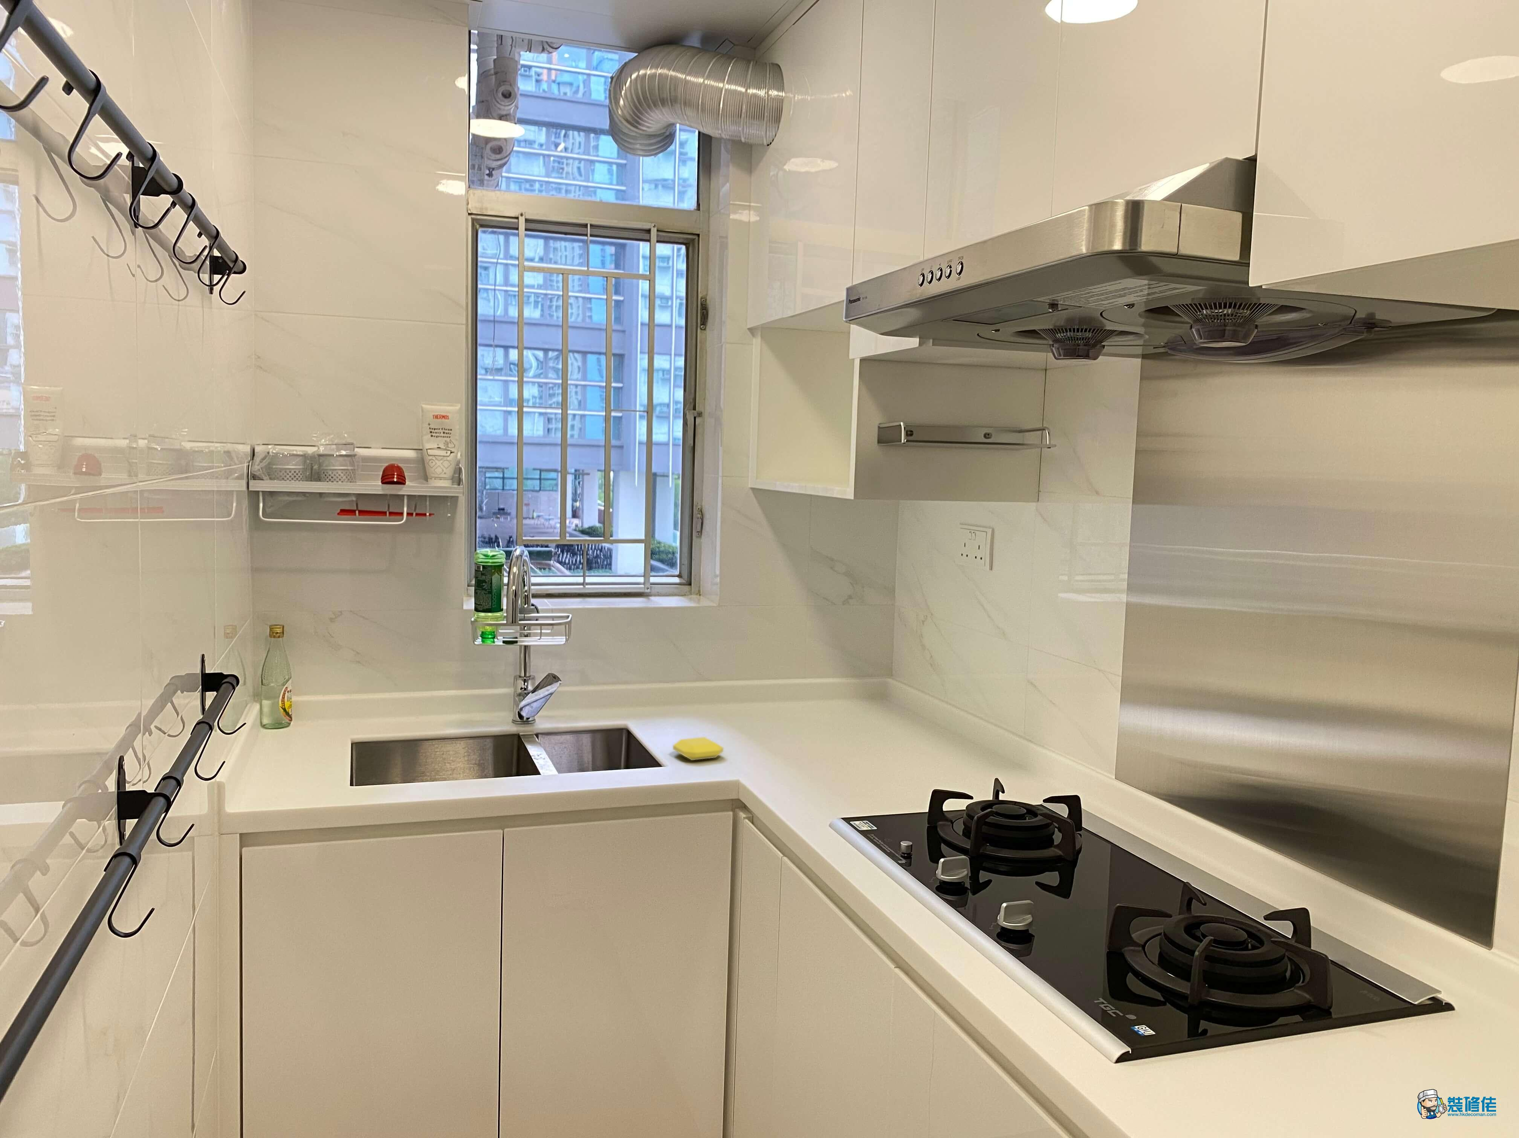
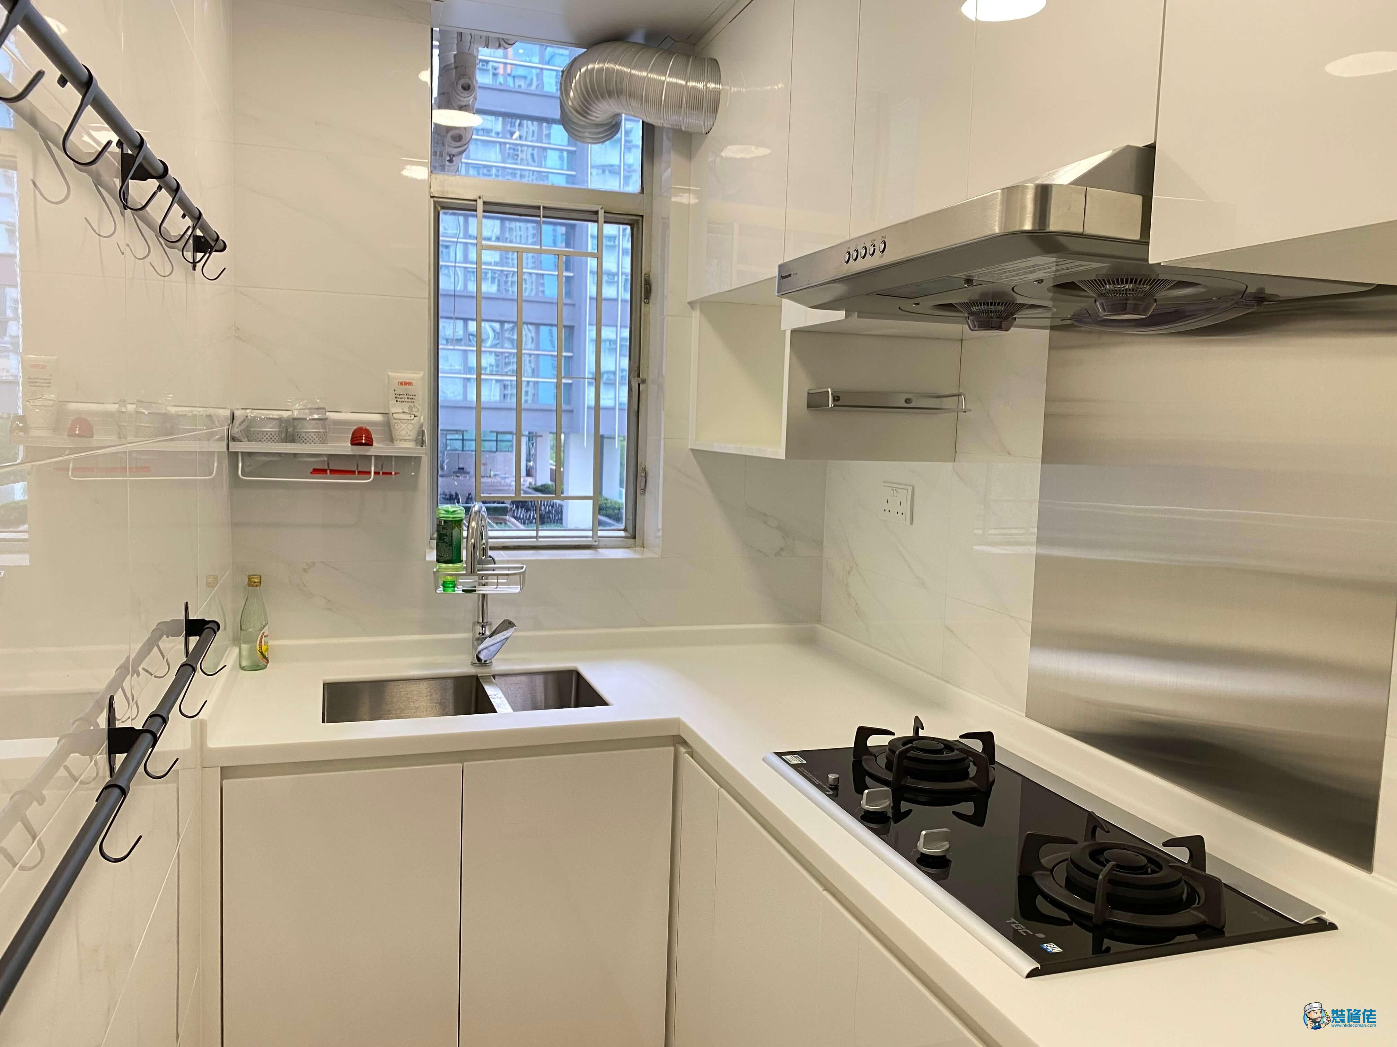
- soap bar (699, 748)
